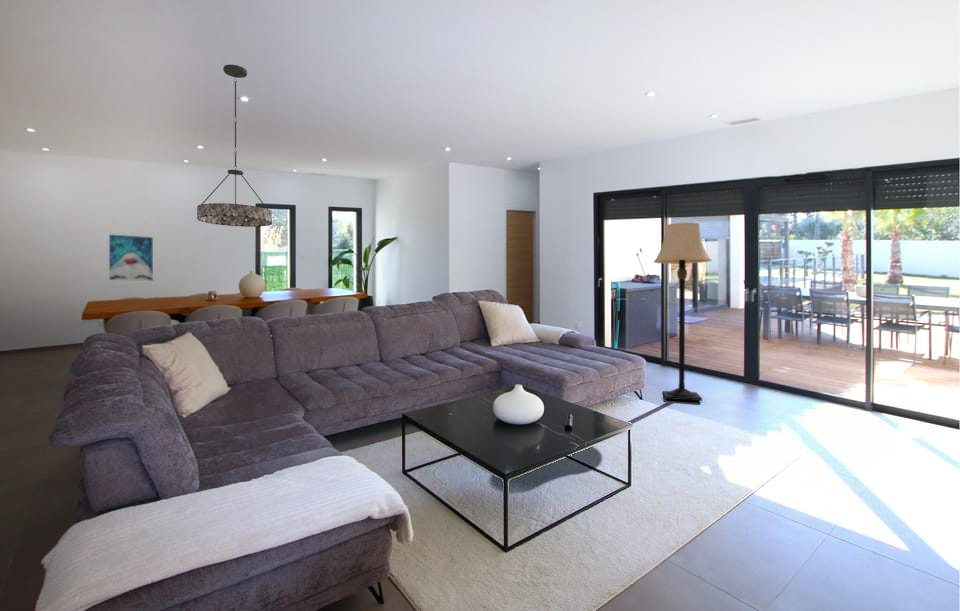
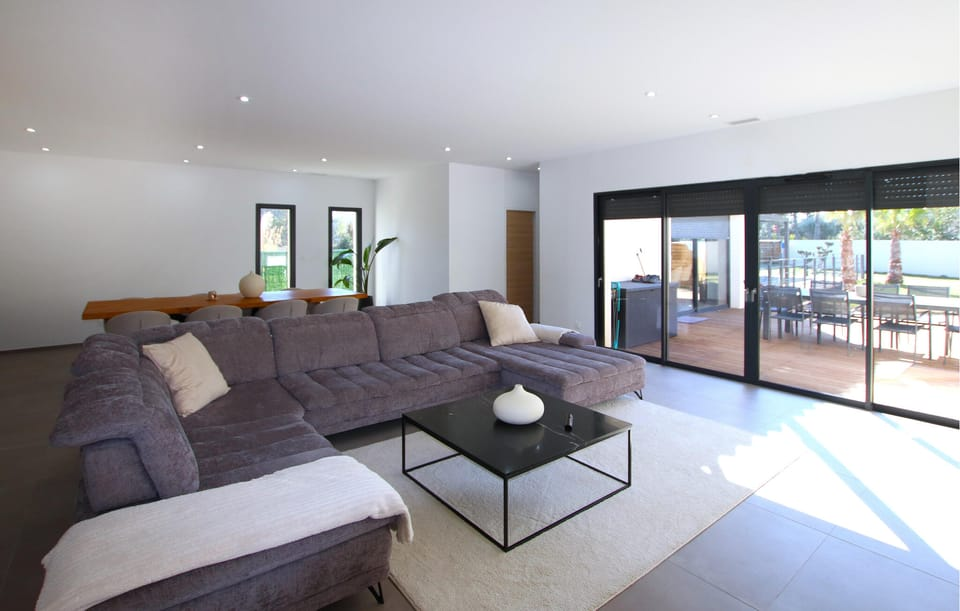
- wall art (131, 258)
- chandelier (235, 145)
- lamp (681, 310)
